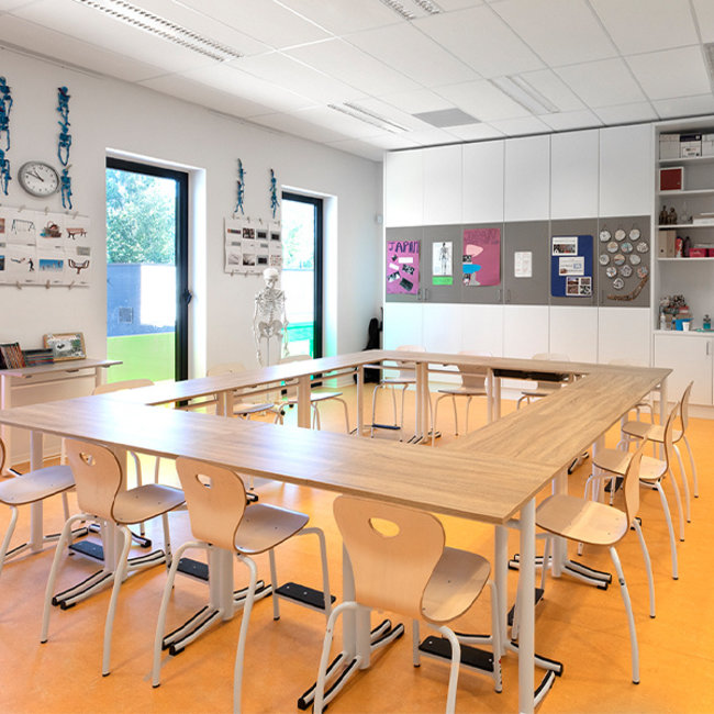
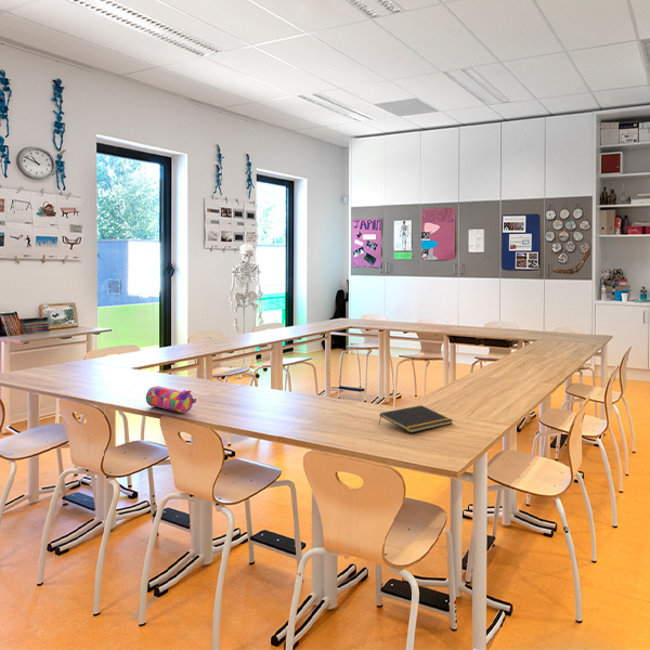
+ notepad (416, 418)
+ pencil case (170, 398)
